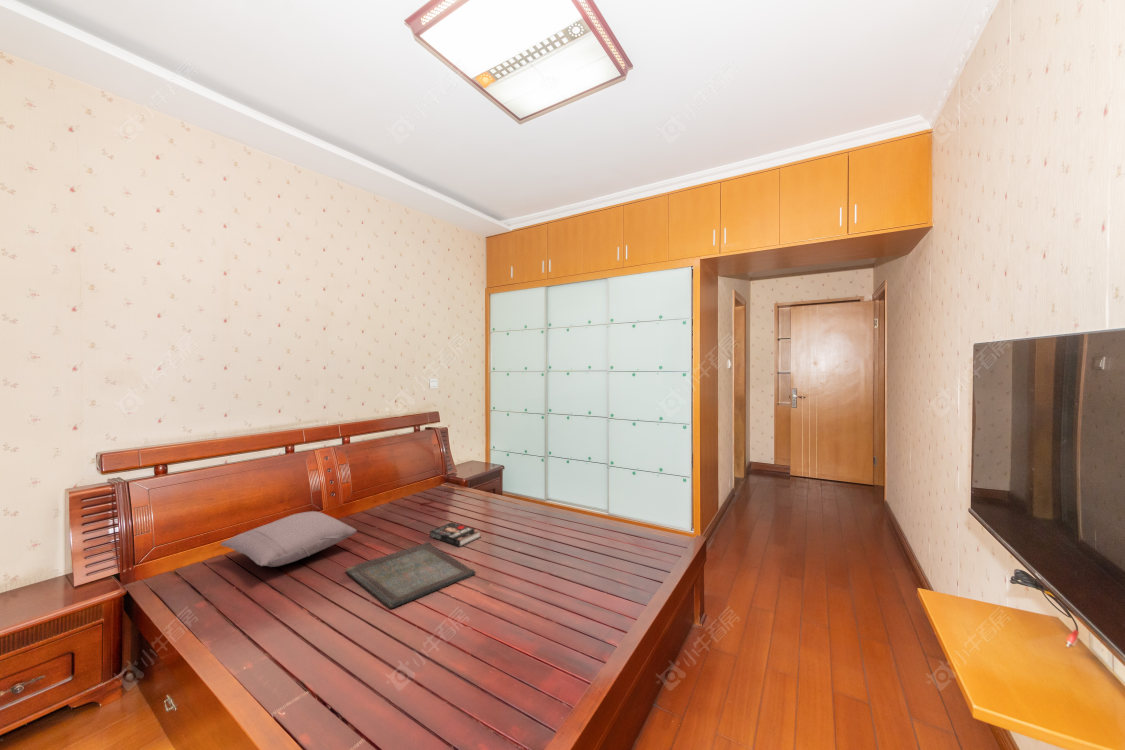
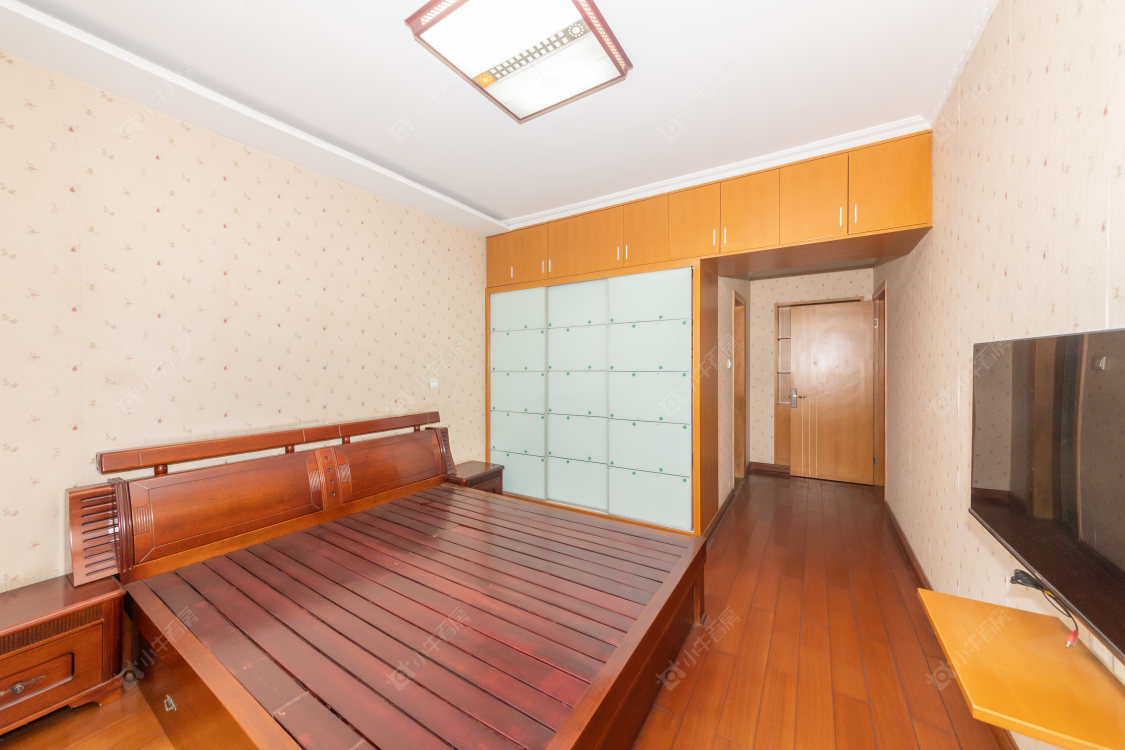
- serving tray (410, 571)
- book (455, 533)
- pillow (291, 537)
